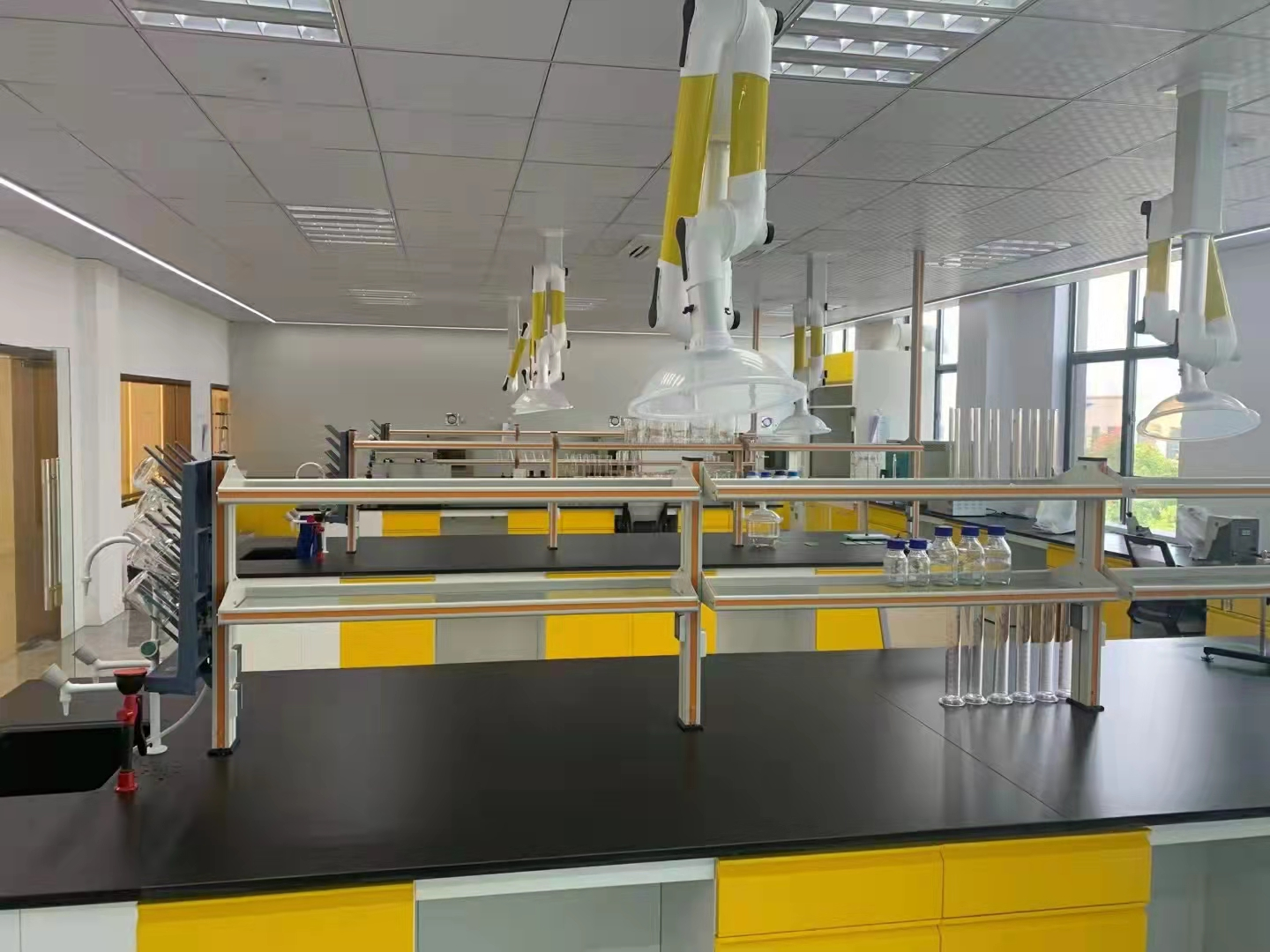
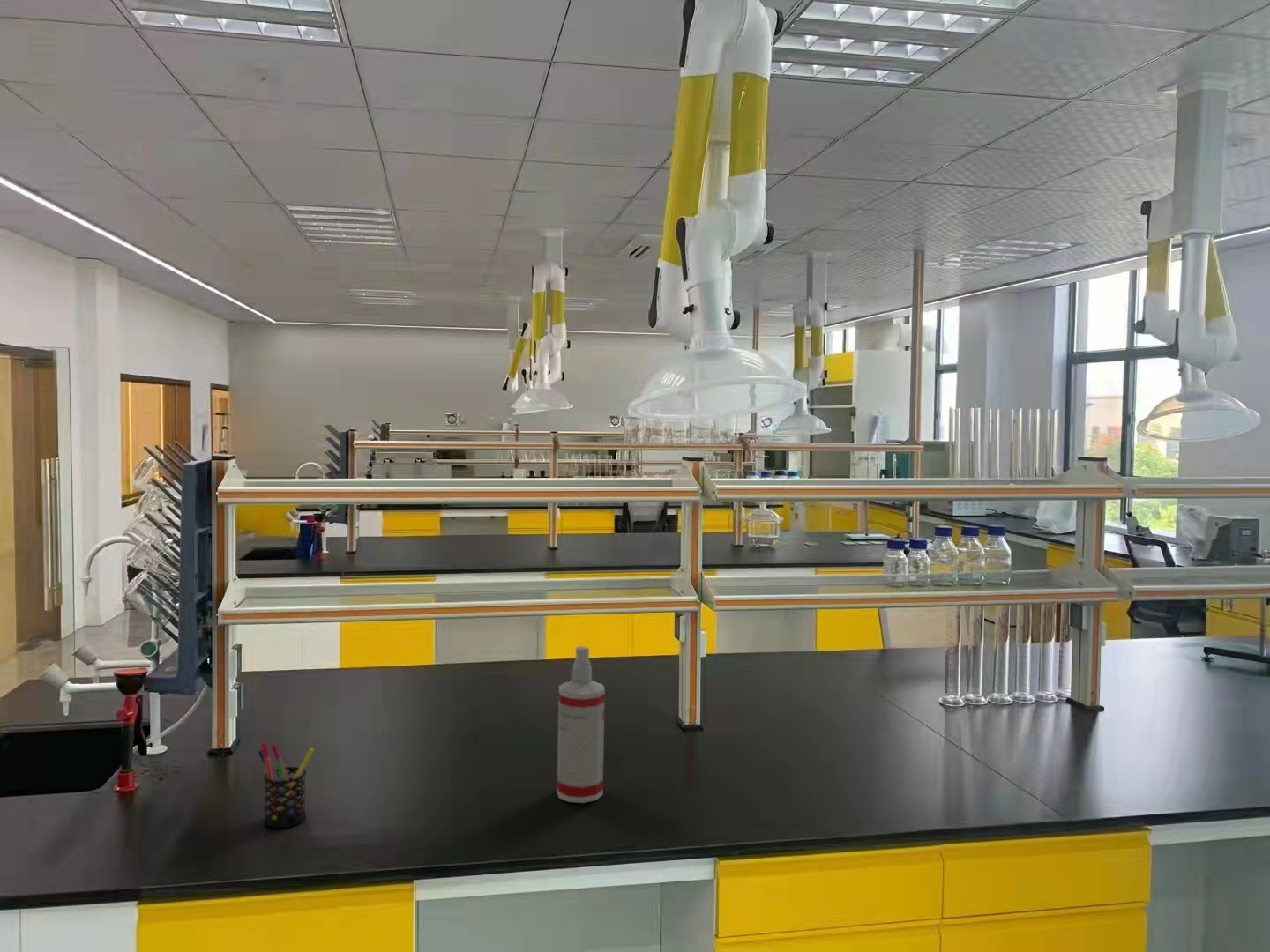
+ pen holder (281, 782)
+ spray bottle (580, 720)
